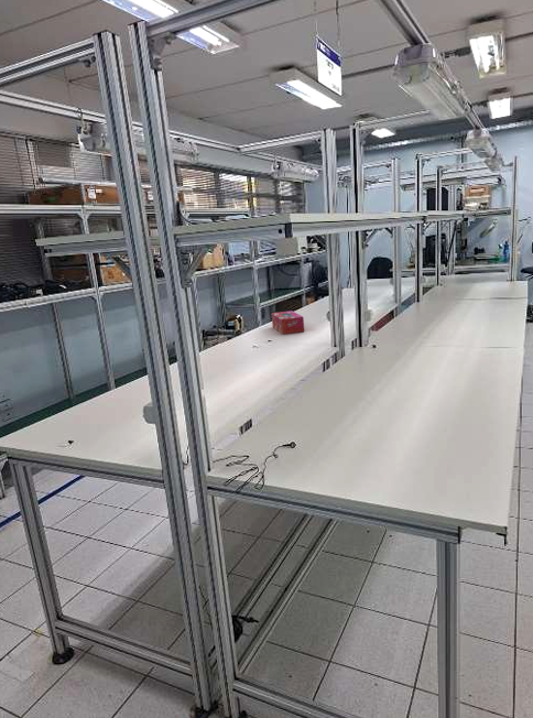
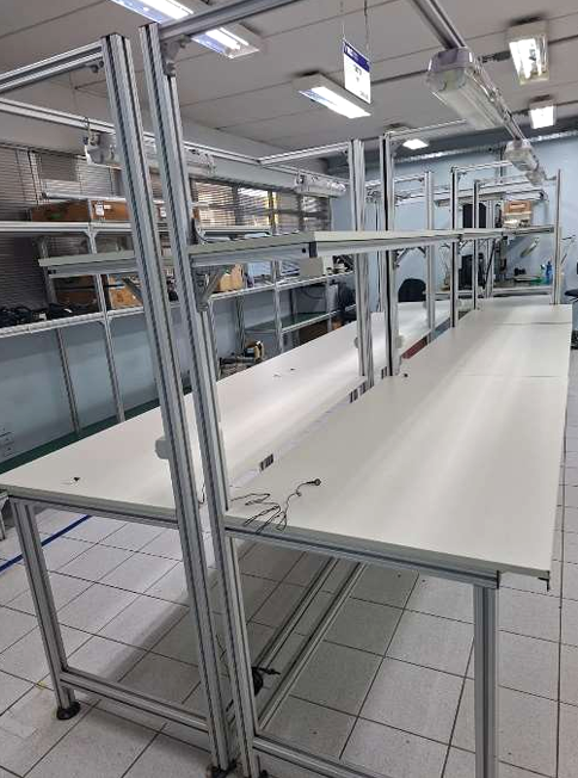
- tissue box (286, 322)
